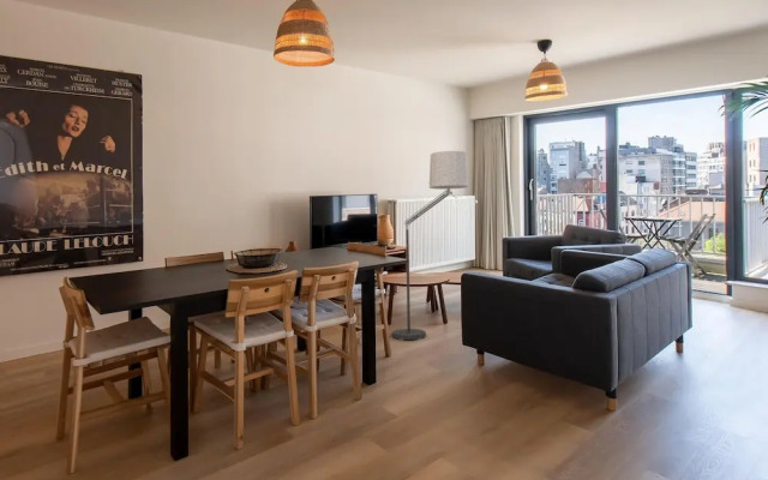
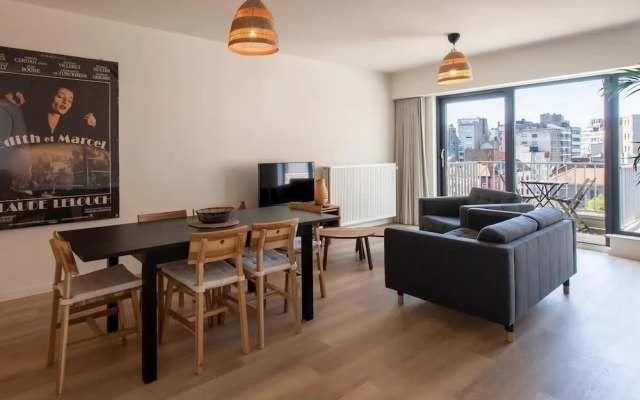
- floor lamp (408, 250)
